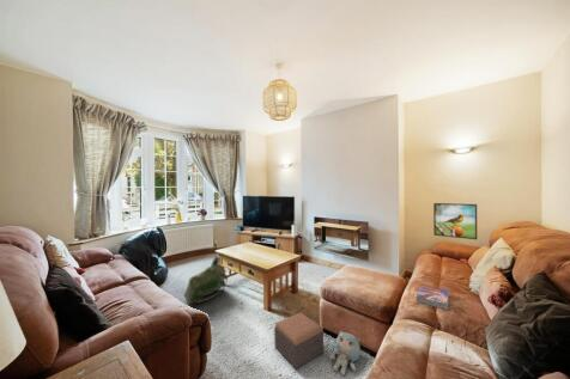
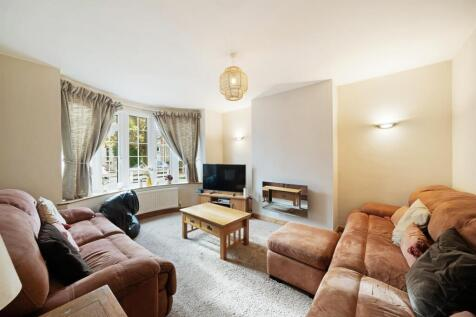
- footstool (298, 336)
- backpack (205, 279)
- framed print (454, 220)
- plush toy (345, 349)
- textbook (432, 295)
